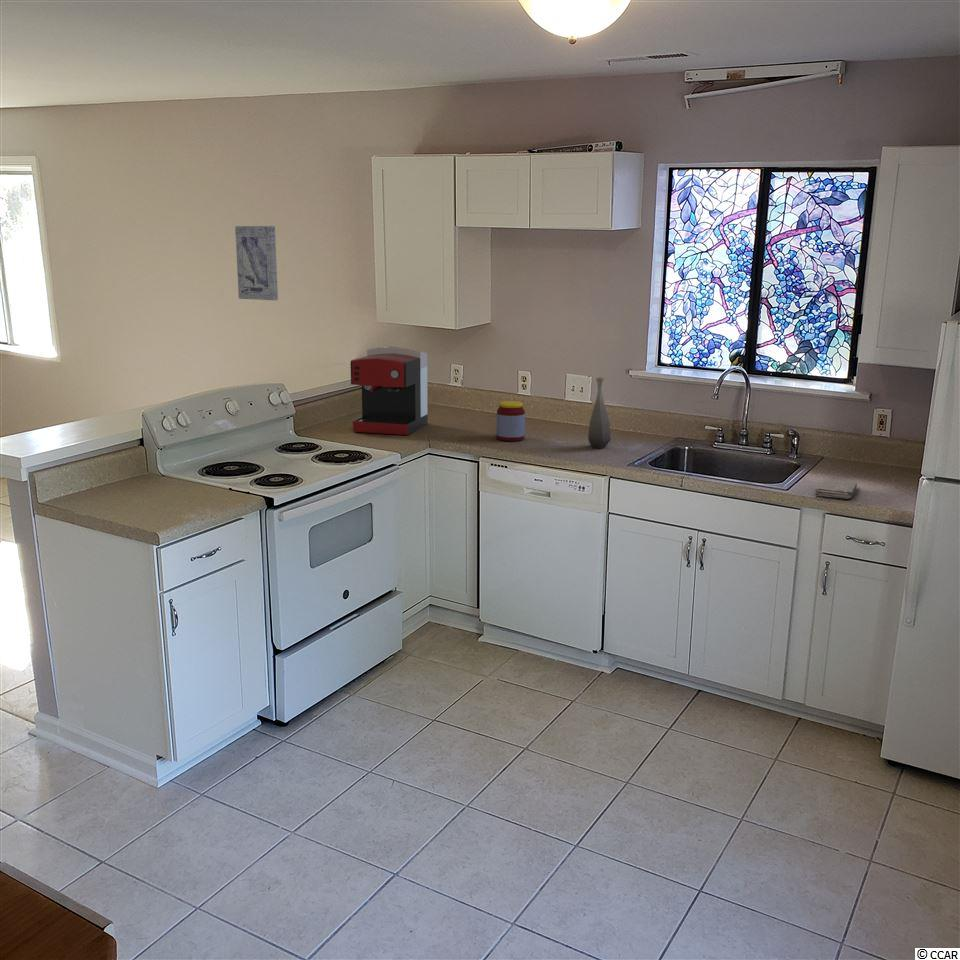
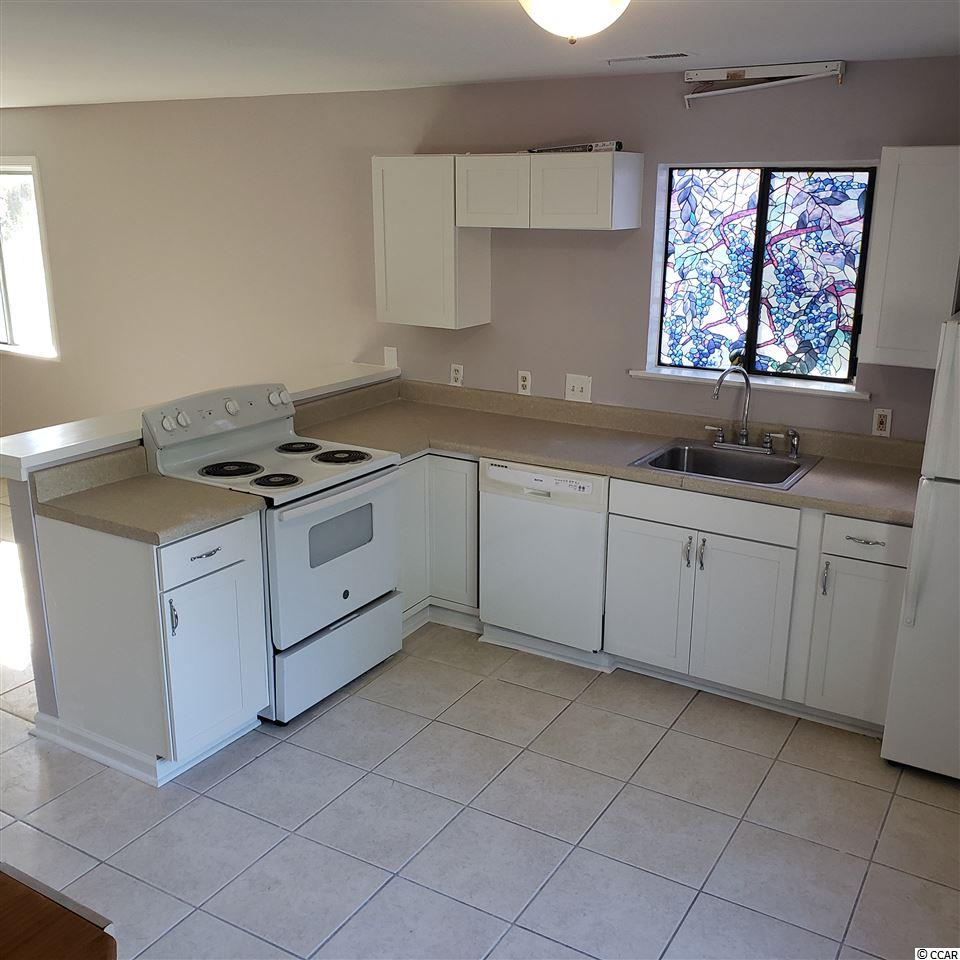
- coffee maker (386, 389)
- bottle (599, 412)
- wall art (256, 263)
- jar (510, 420)
- washcloth (835, 488)
